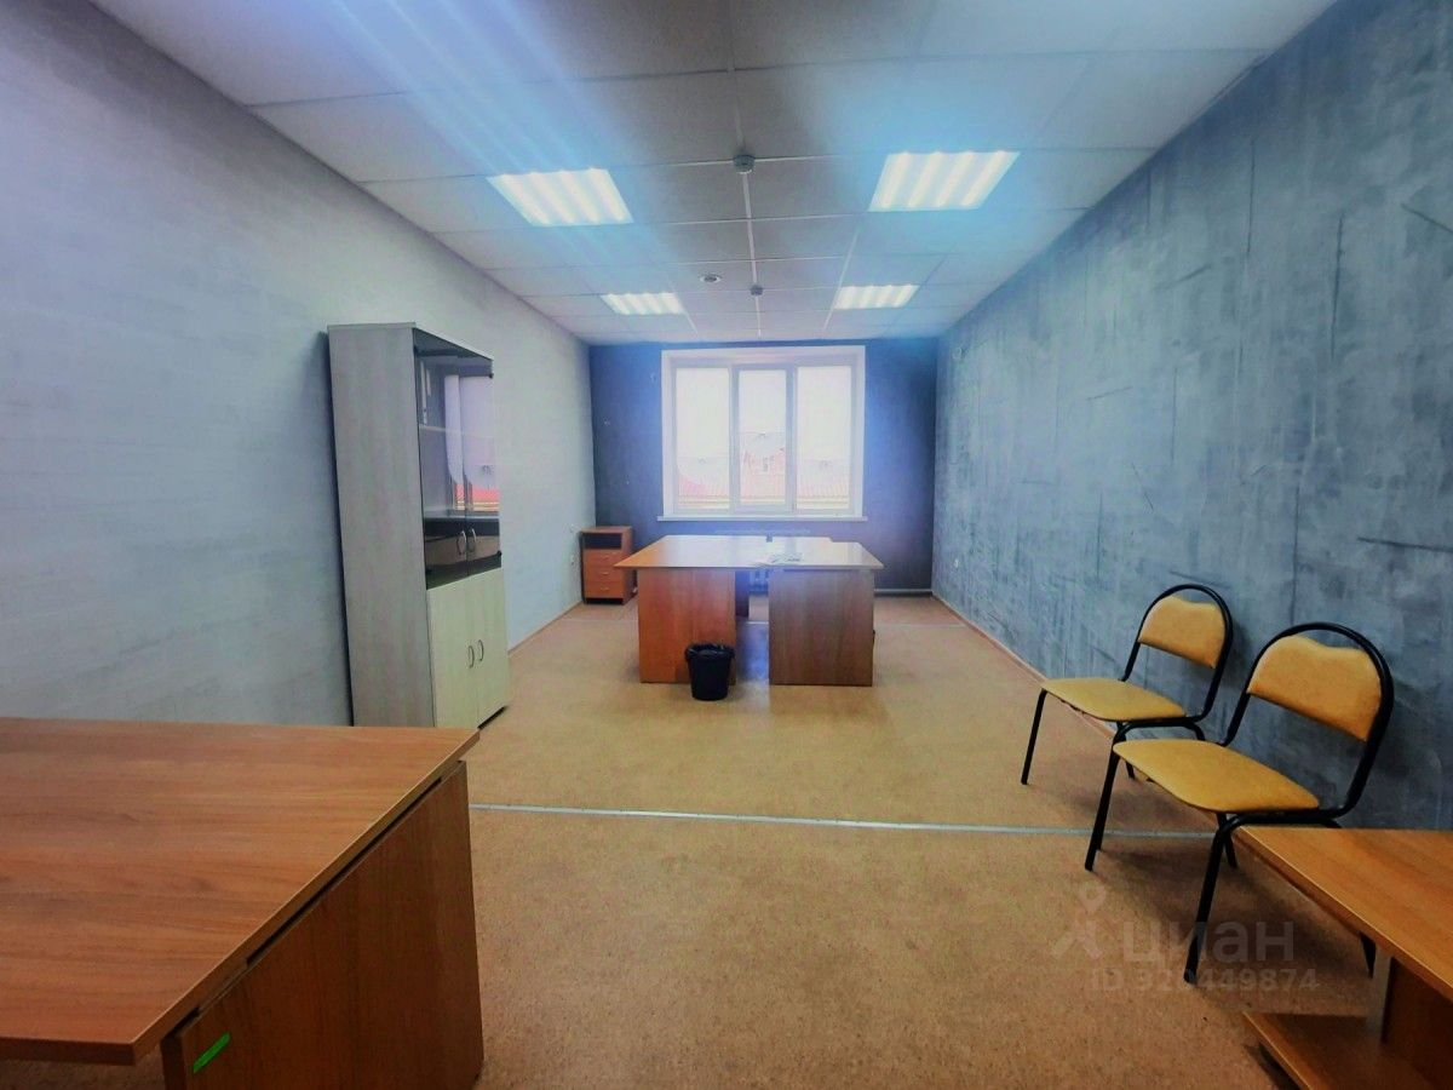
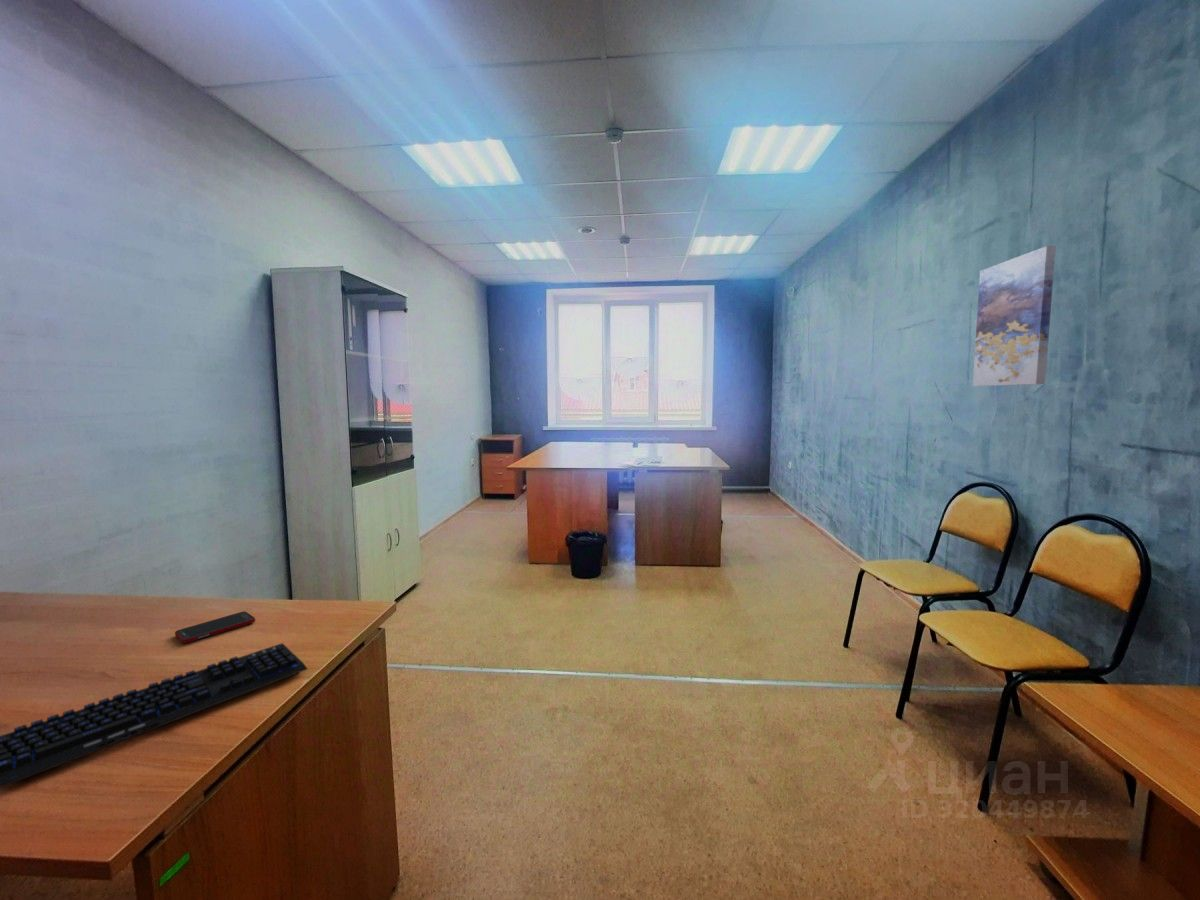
+ keyboard (161, 702)
+ wall art (1009, 323)
+ cell phone (216, 626)
